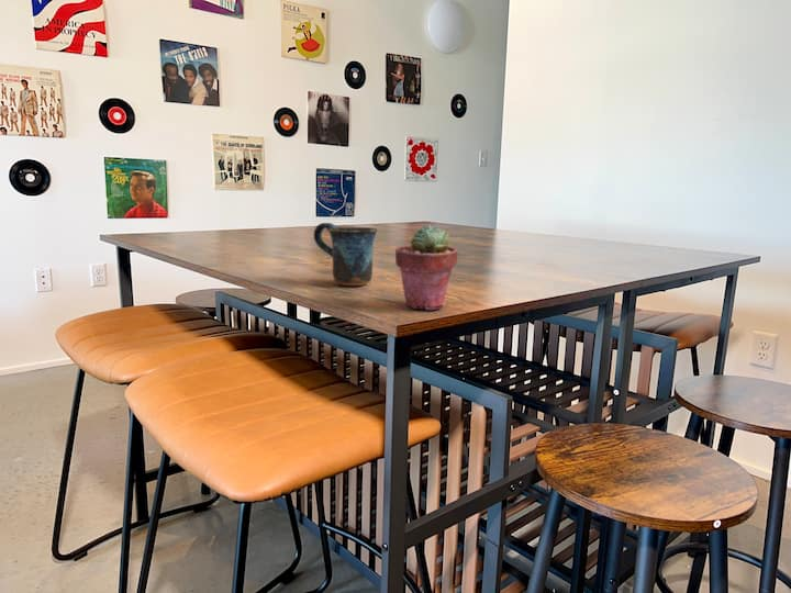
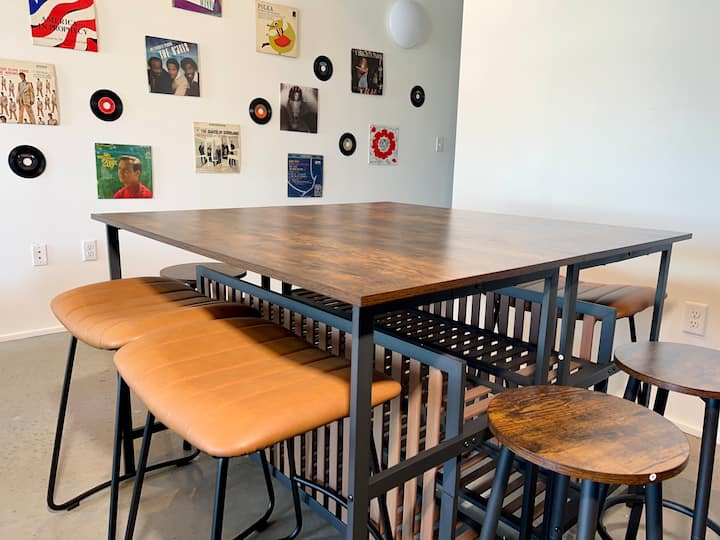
- potted succulent (425, 265)
- mug (347, 253)
